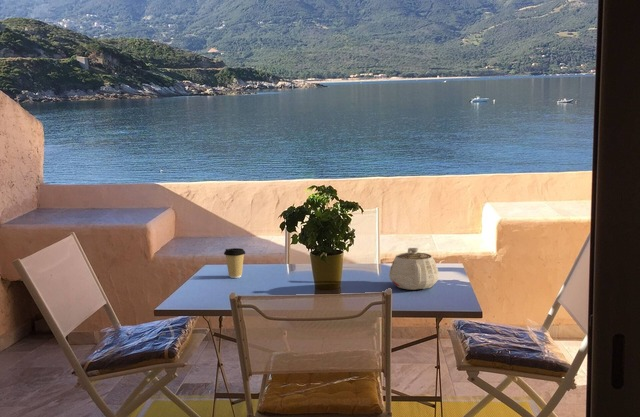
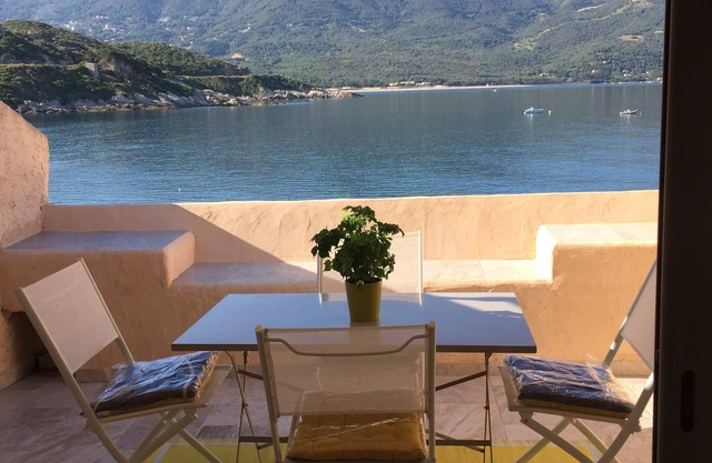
- teapot (413, 266)
- coffee cup (235, 262)
